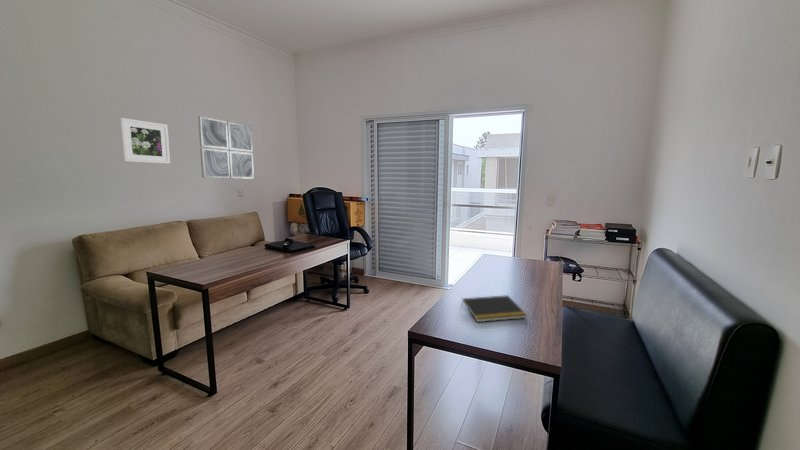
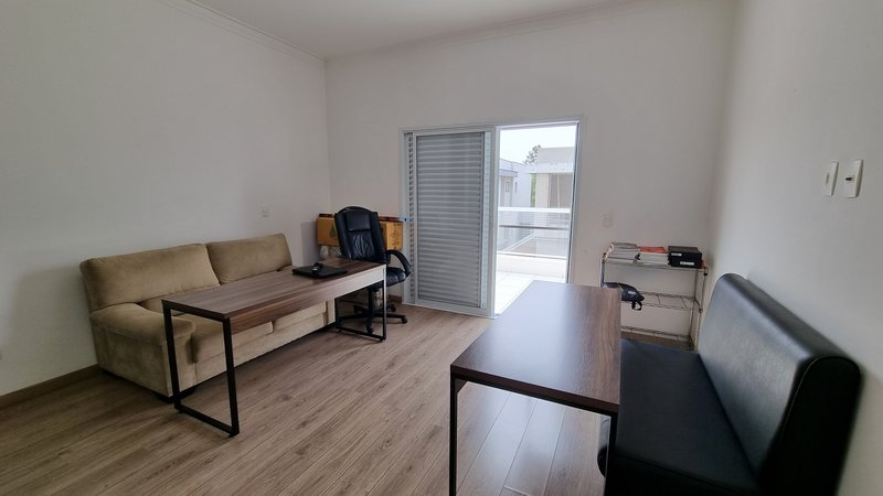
- notepad (493, 307)
- wall art (228, 149)
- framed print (146, 142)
